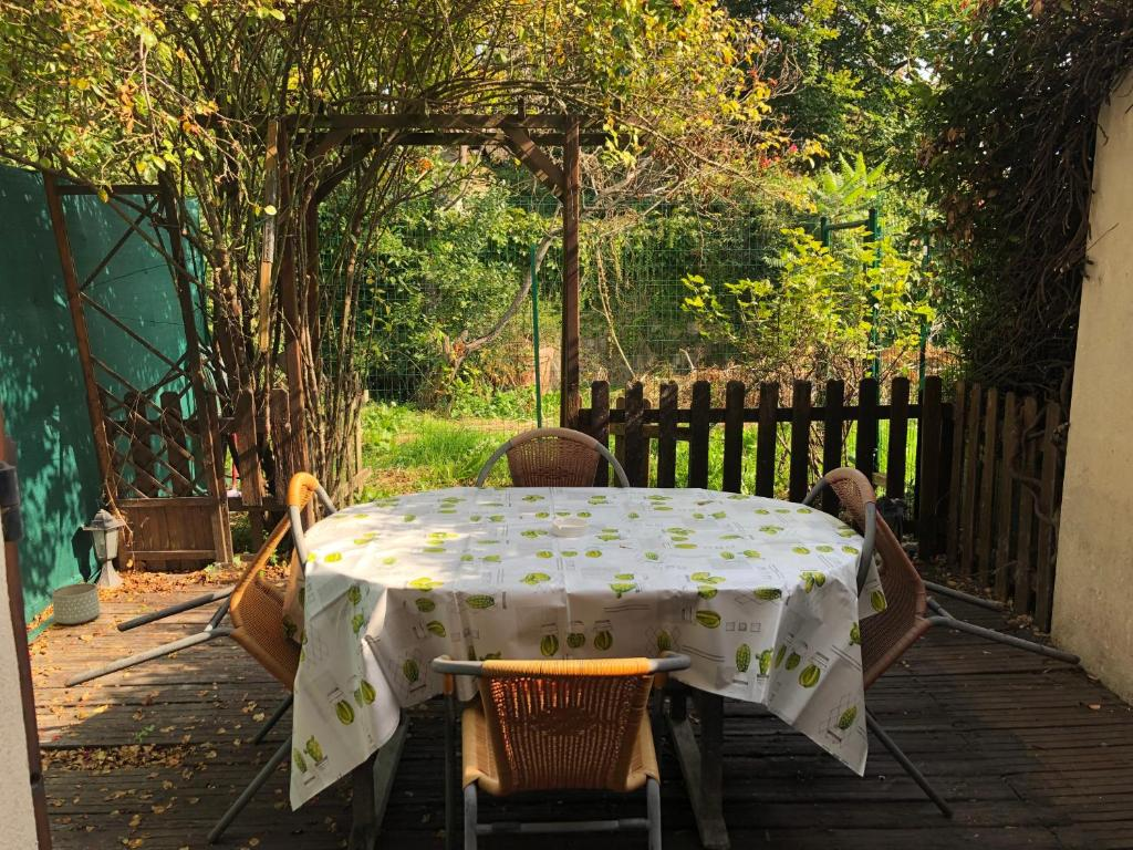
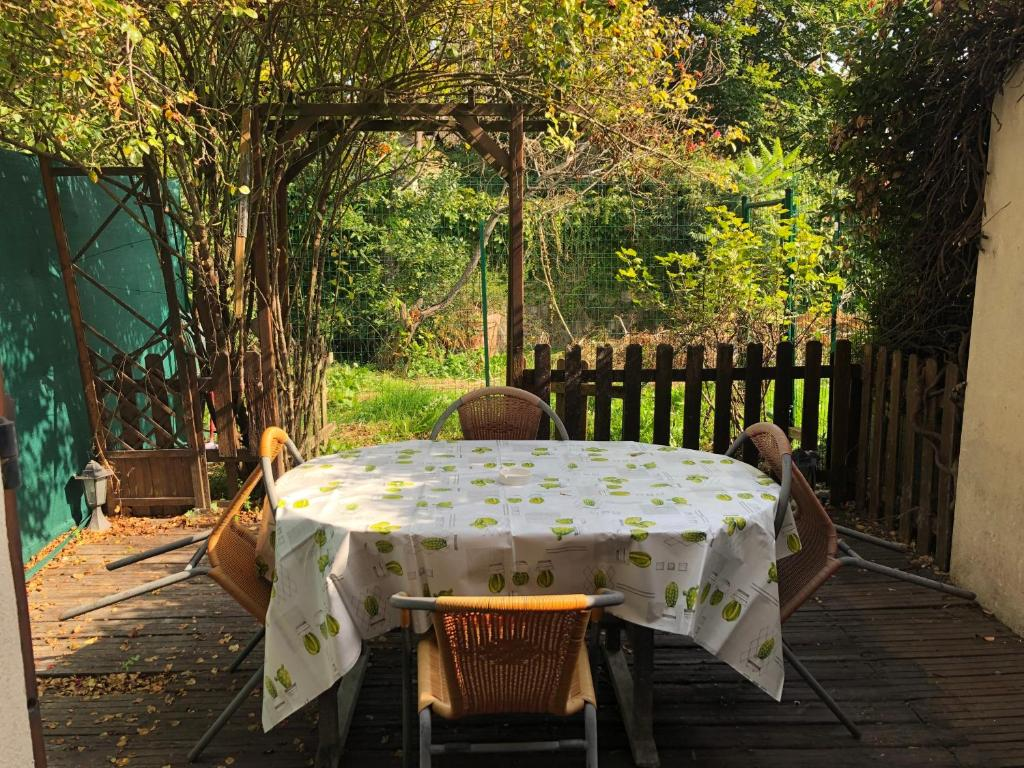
- planter (75, 603)
